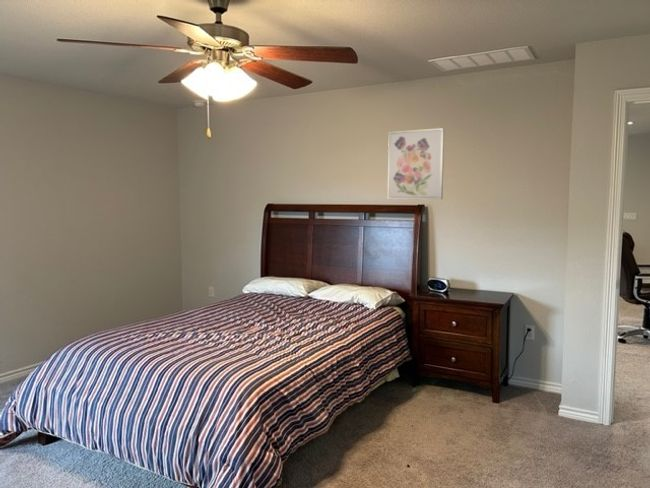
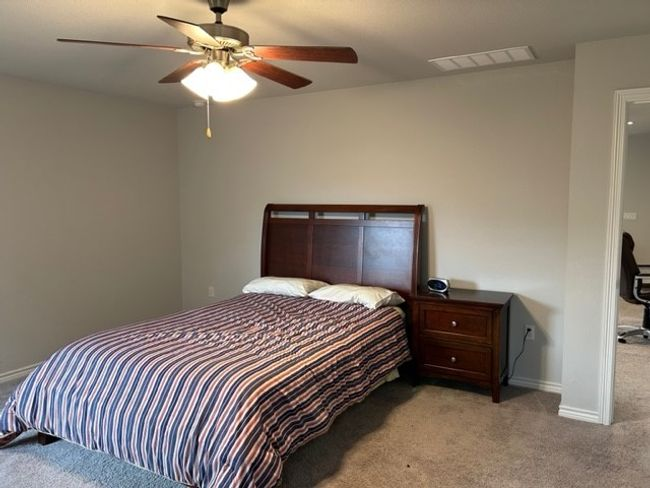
- wall art (415, 164)
